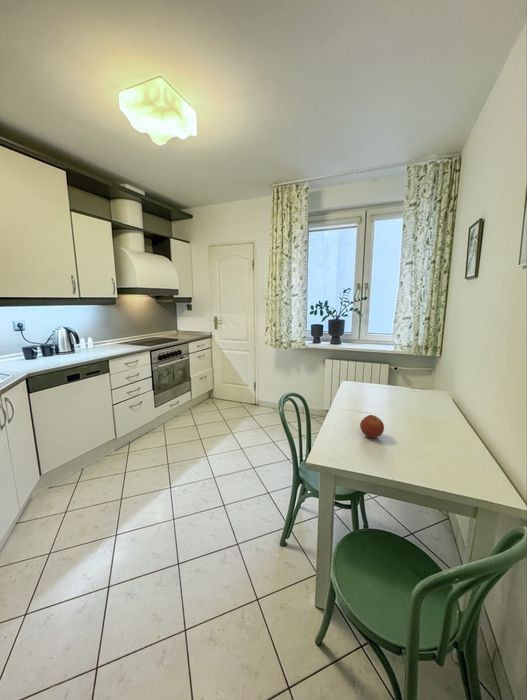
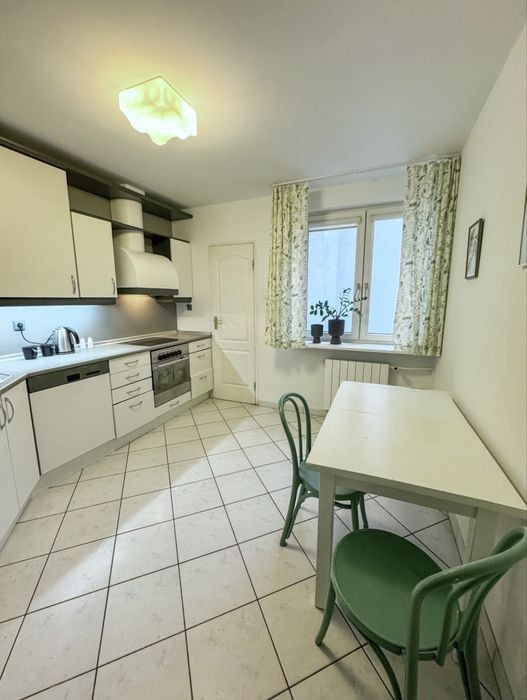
- fruit (372, 425)
